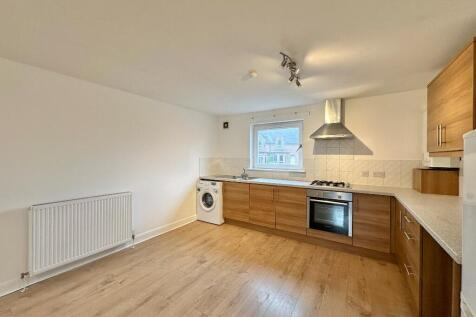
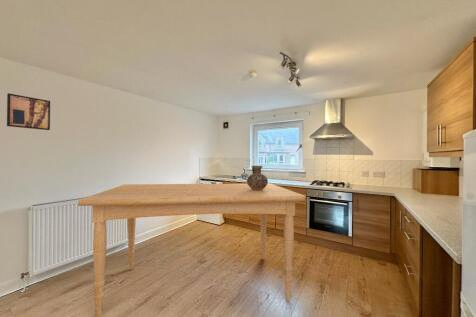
+ wall art (29, 112)
+ dining table (196, 214)
+ ceramic jug (257, 177)
